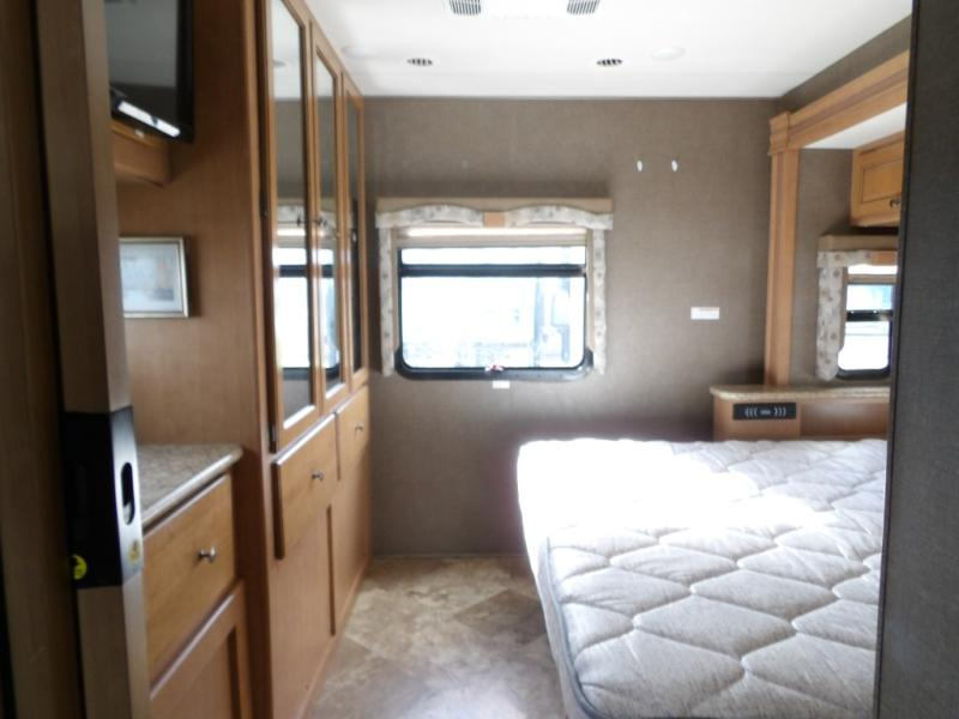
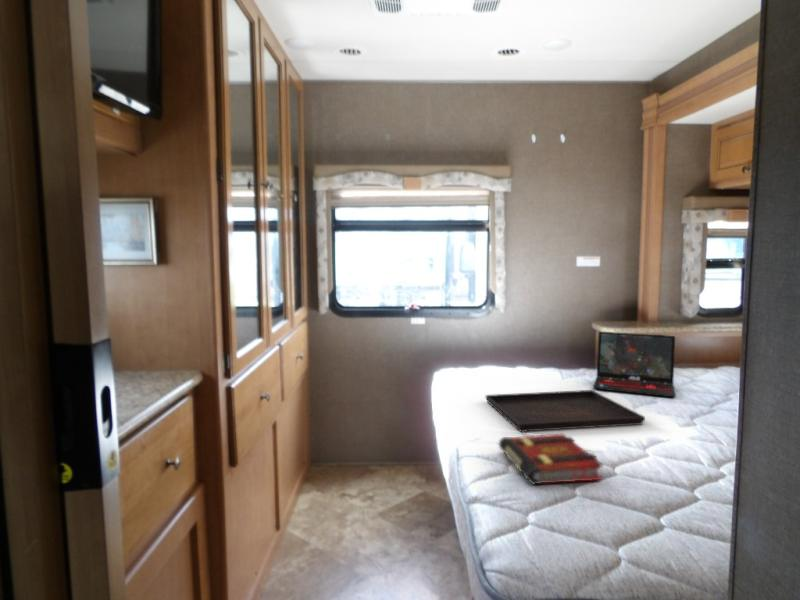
+ book (547, 456)
+ laptop (634, 362)
+ serving tray (559, 409)
